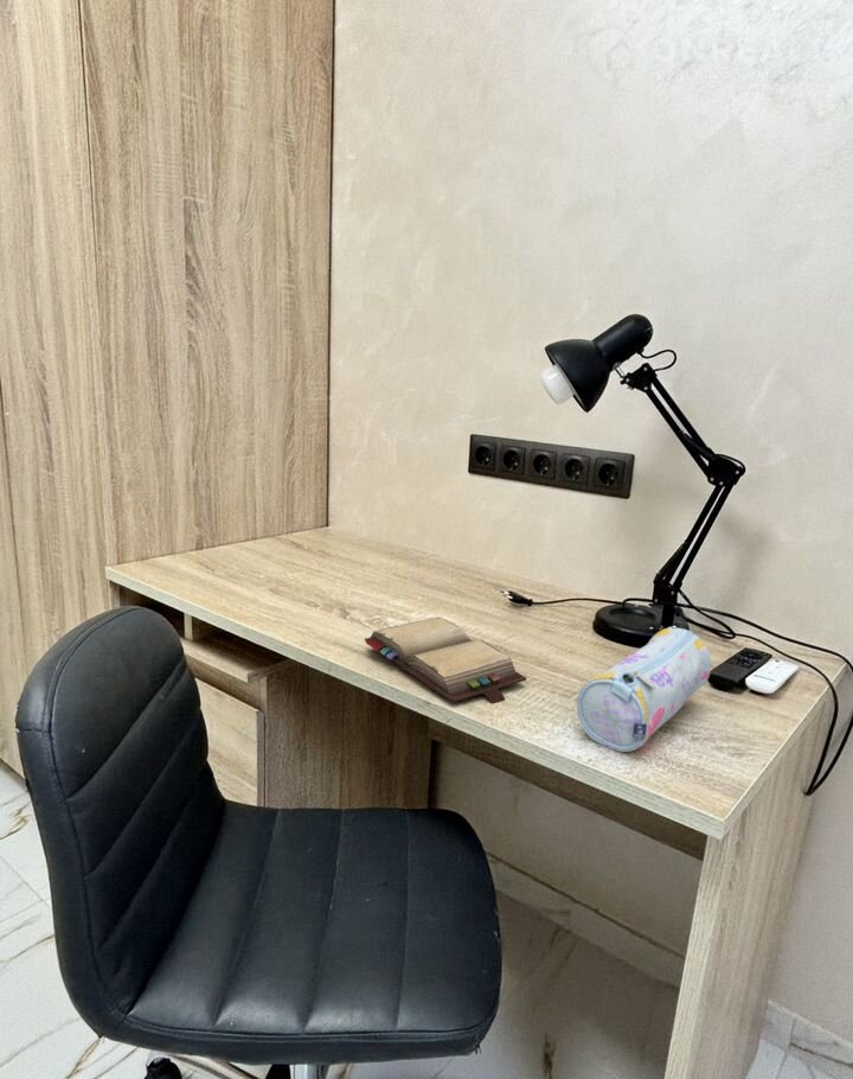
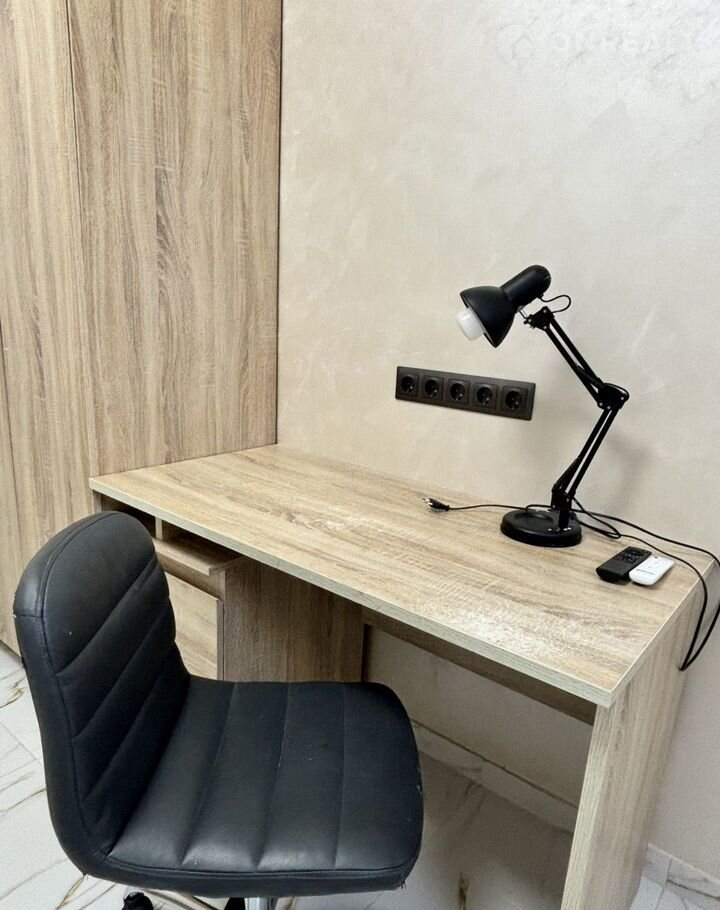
- pencil case (647, 683)
- hardback book (438, 655)
